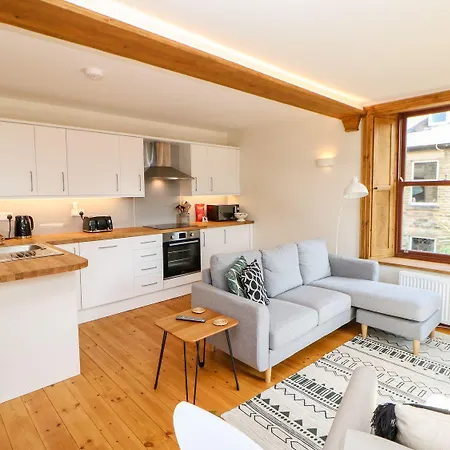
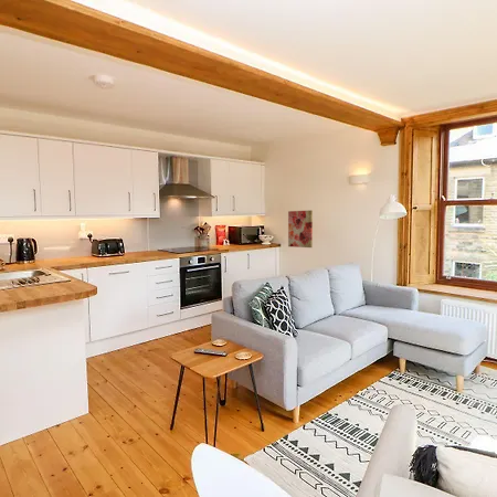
+ wall art (299, 229)
